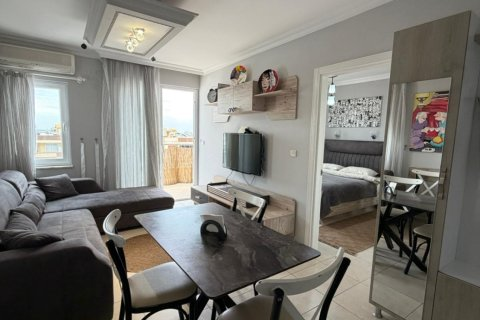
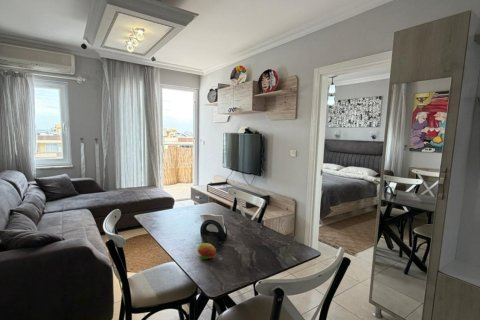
+ fruit (206, 250)
